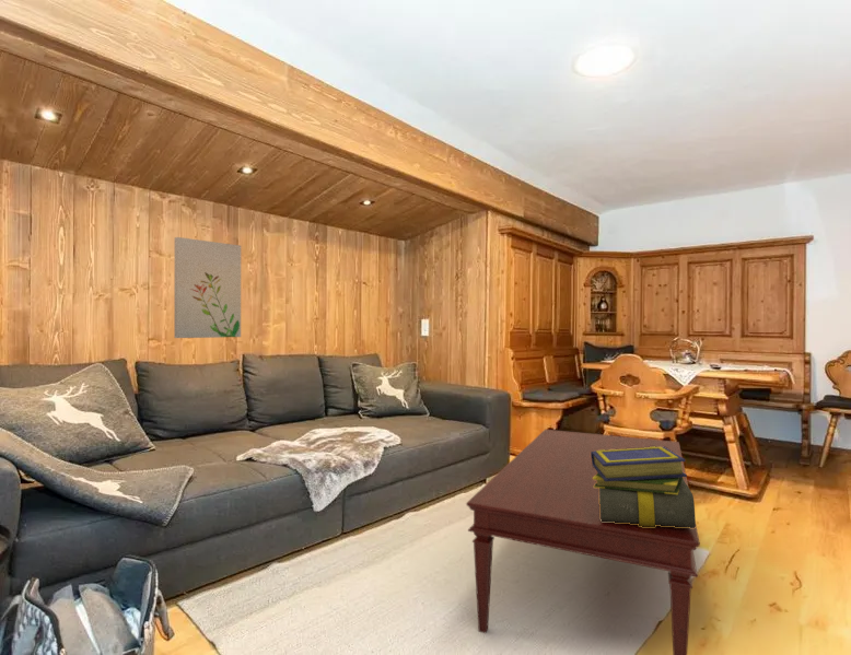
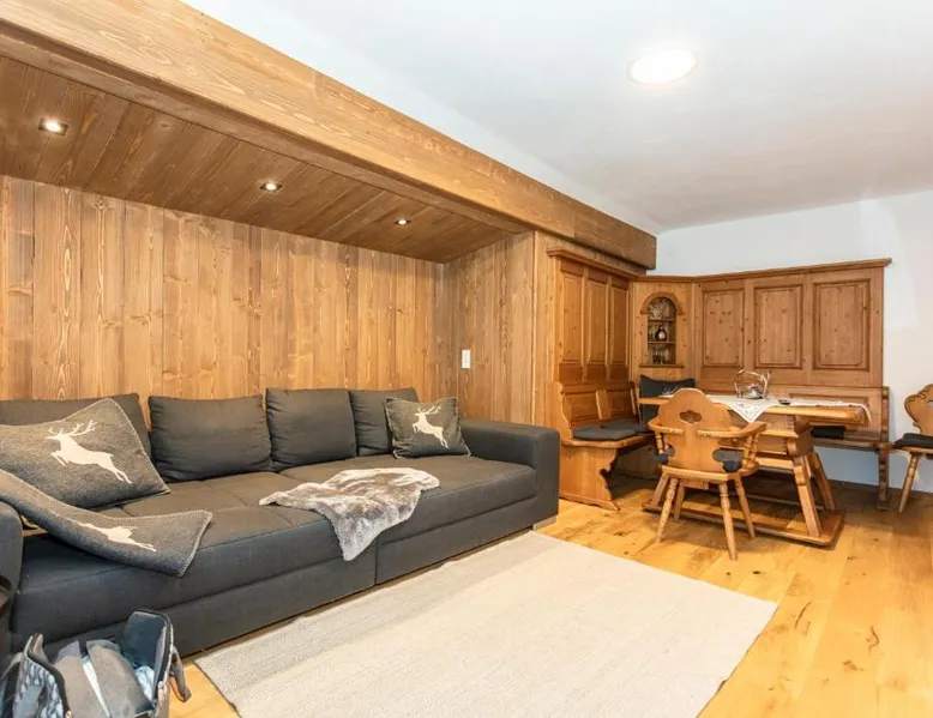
- wall art (209, 289)
- stack of books (639, 482)
- coffee table (594, 518)
